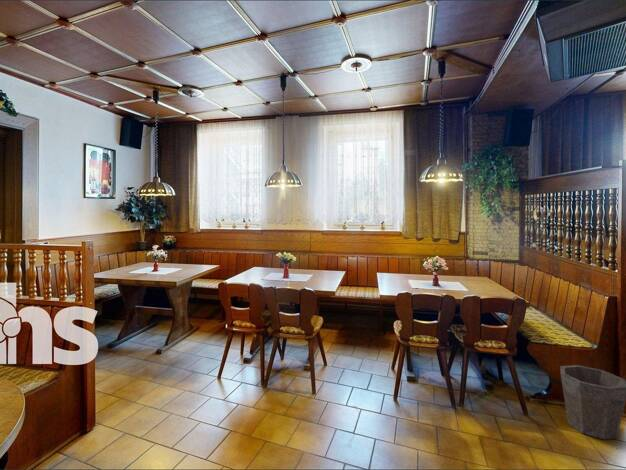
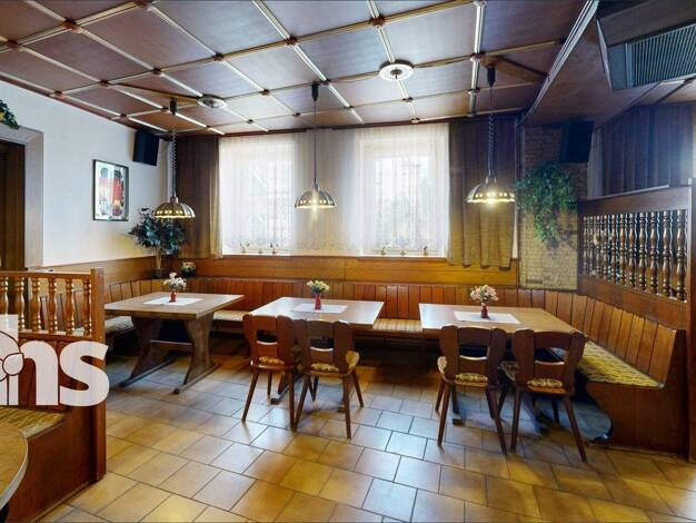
- waste bin (591, 401)
